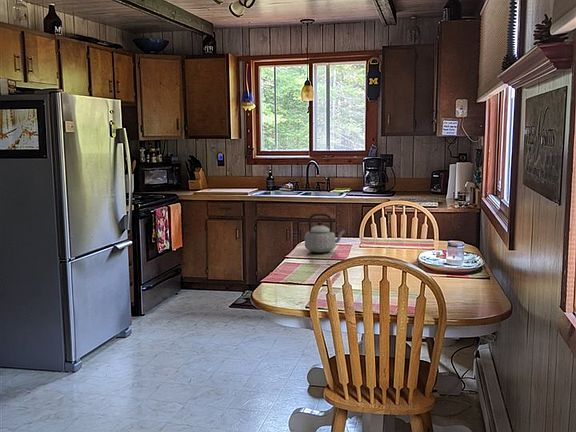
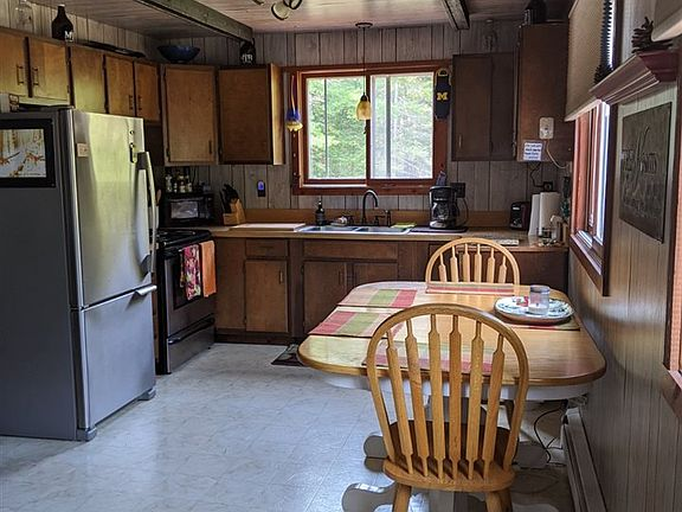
- teapot (324, 232)
